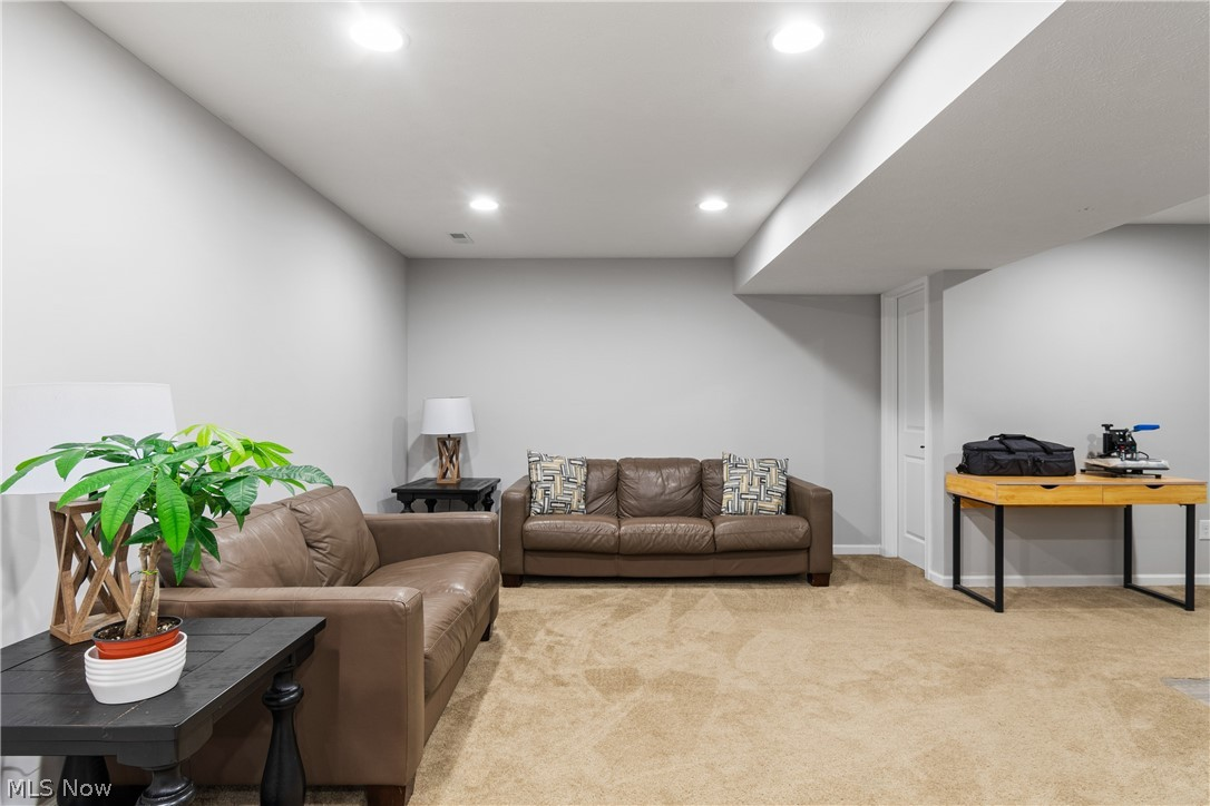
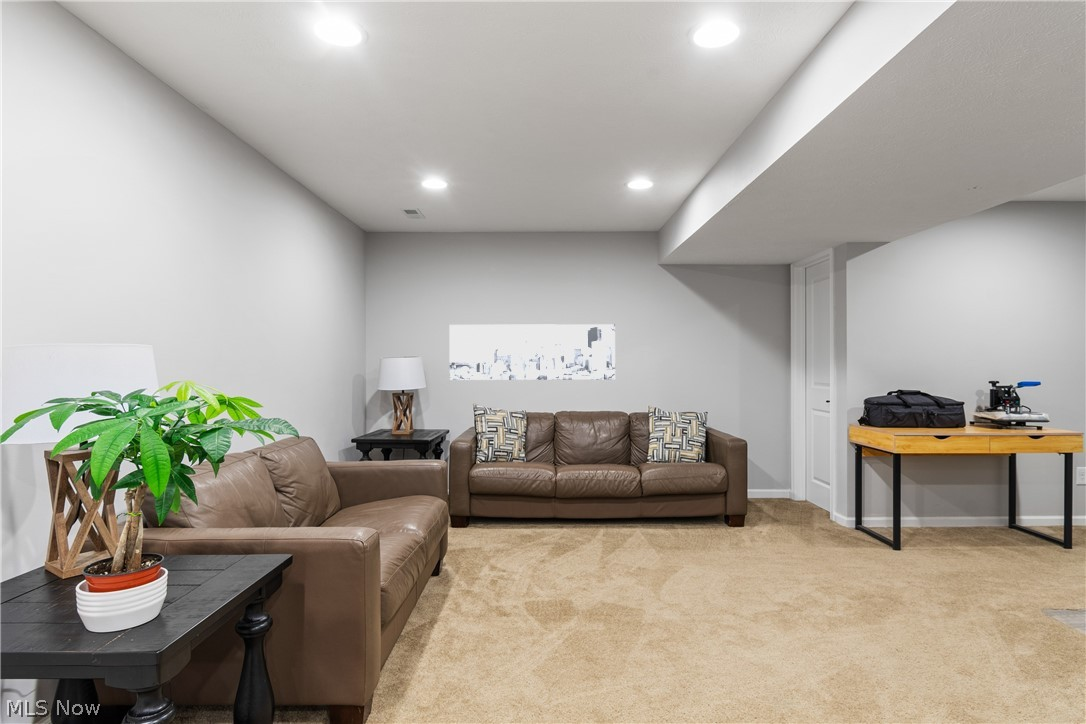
+ wall art (532, 352)
